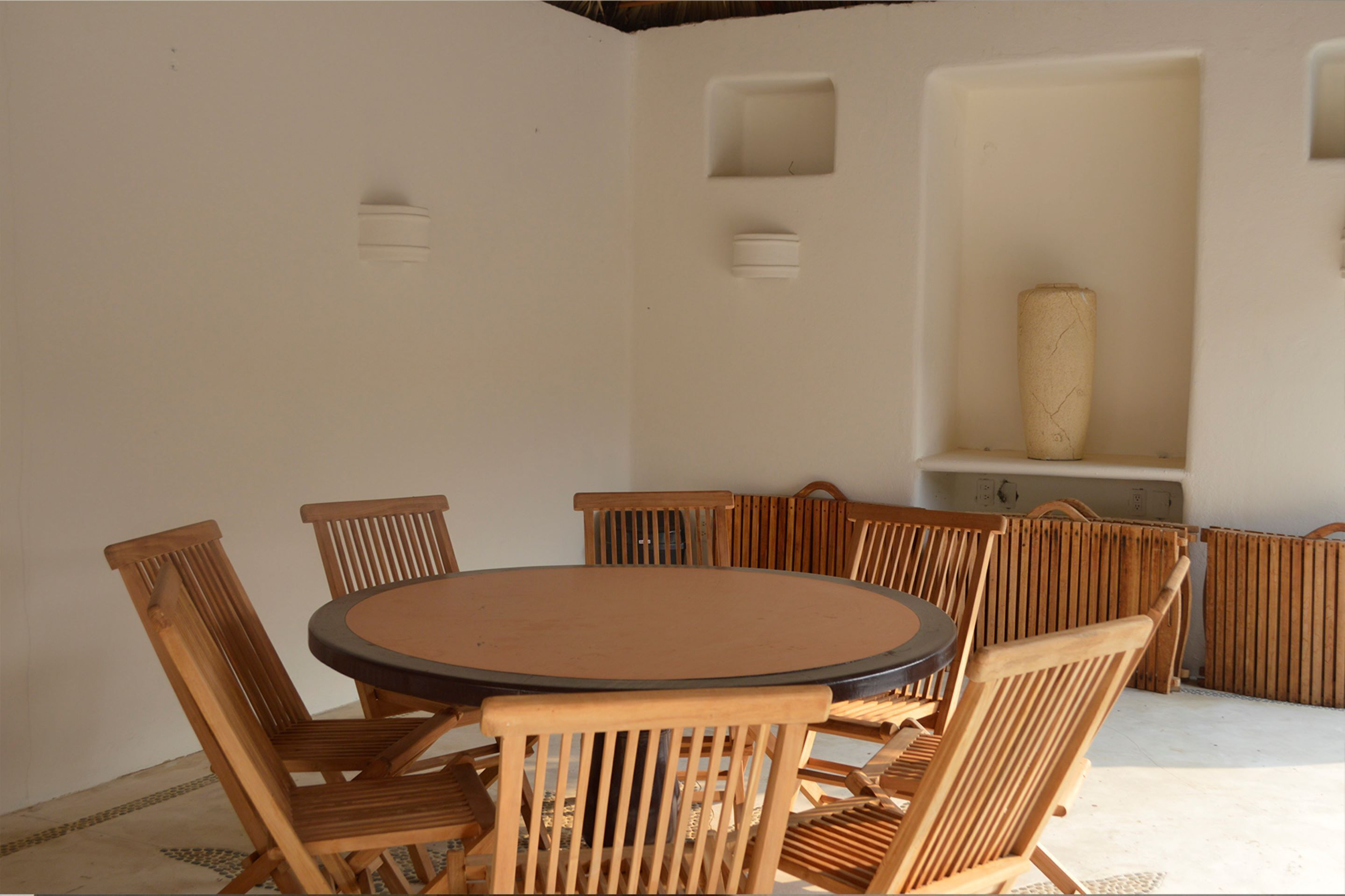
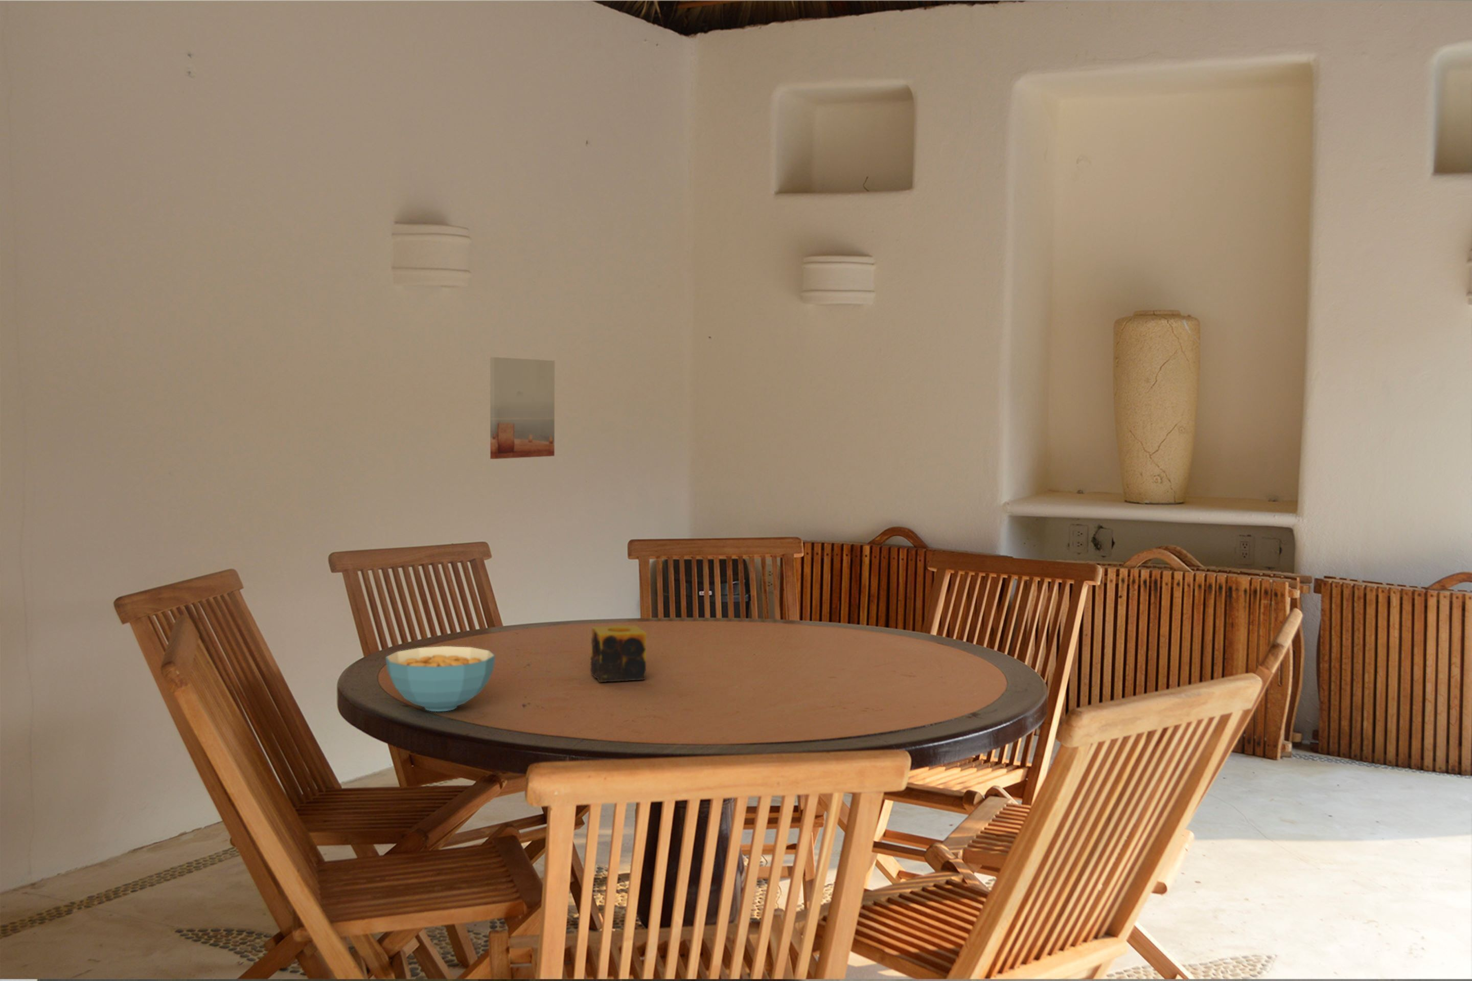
+ candle (617, 653)
+ wall art (523, 408)
+ cereal bowl (441, 682)
